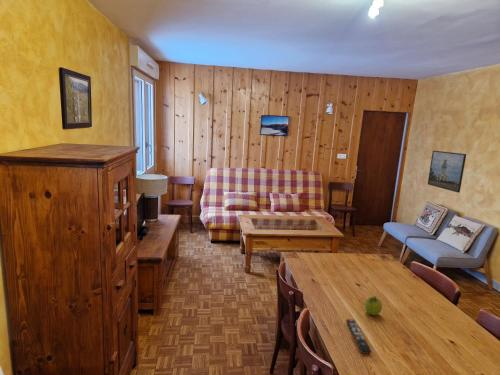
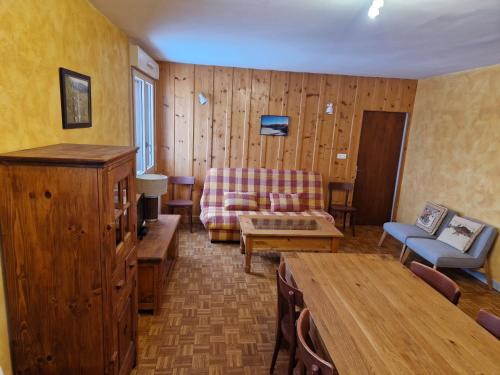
- remote control (357, 335)
- fruit (372, 305)
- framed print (445, 170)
